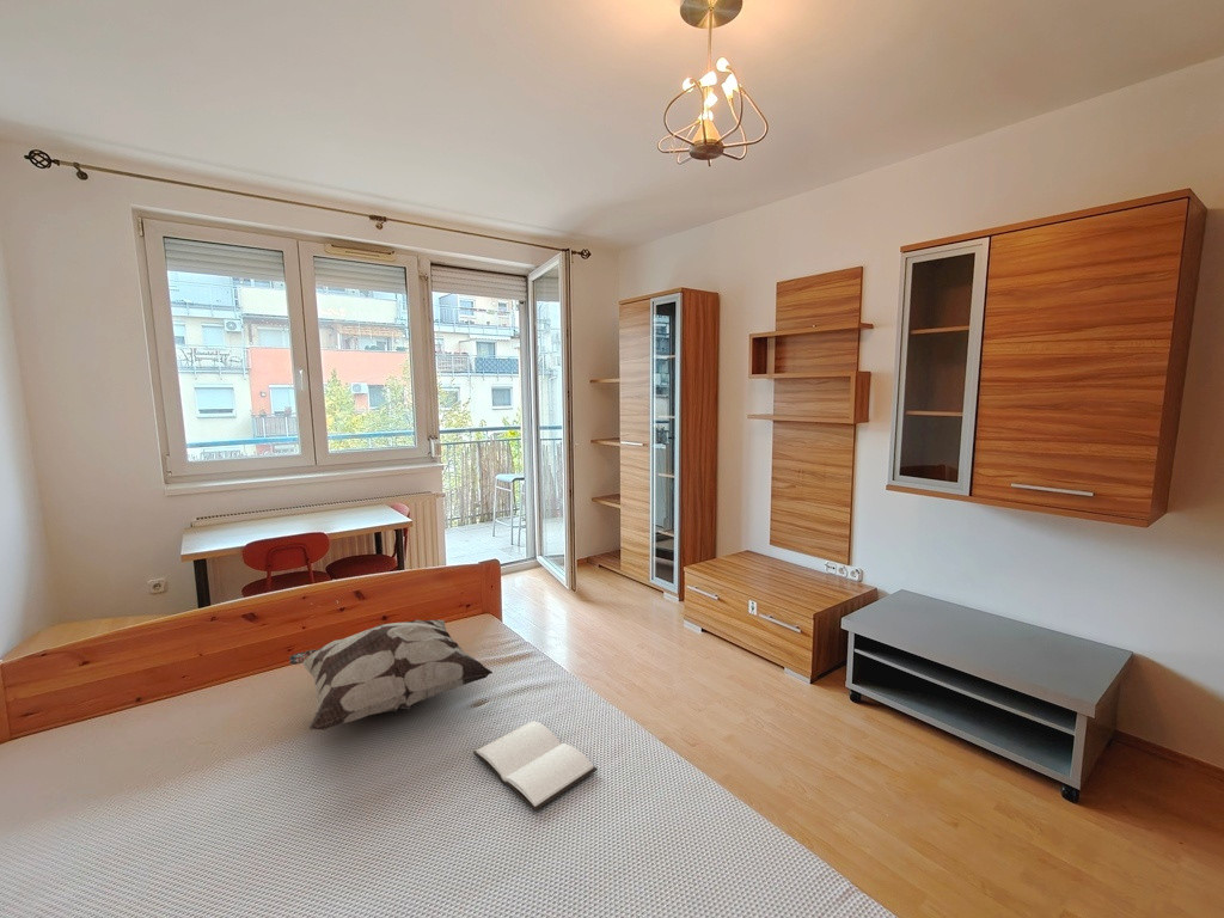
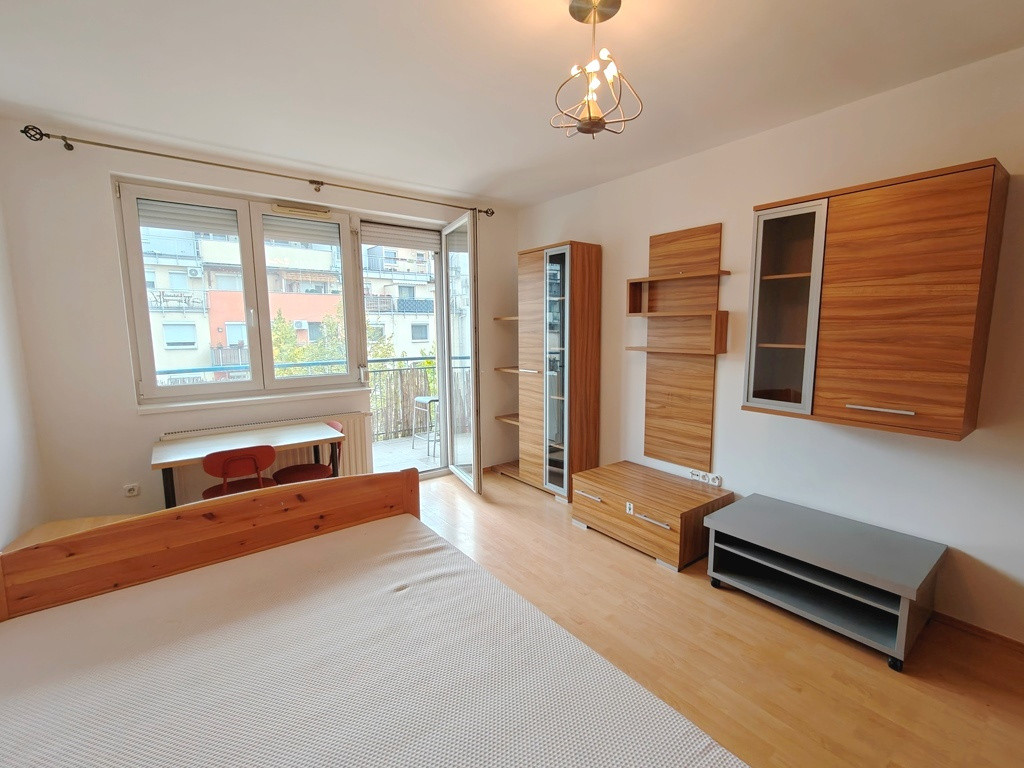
- decorative pillow (386, 663)
- book (533, 758)
